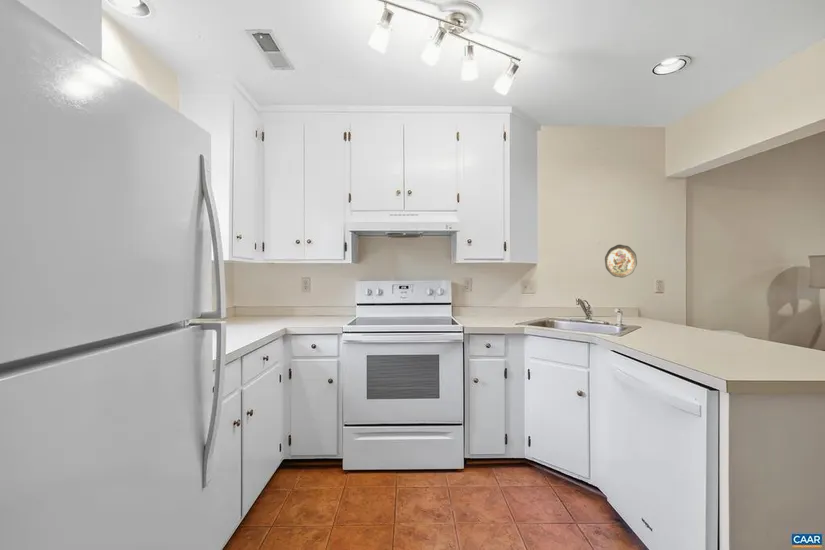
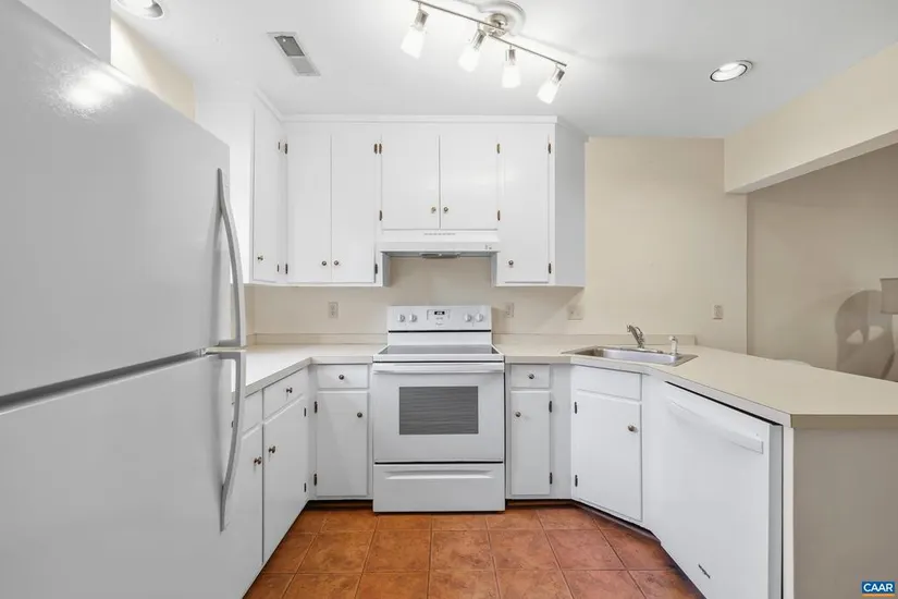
- decorative plate (620, 261)
